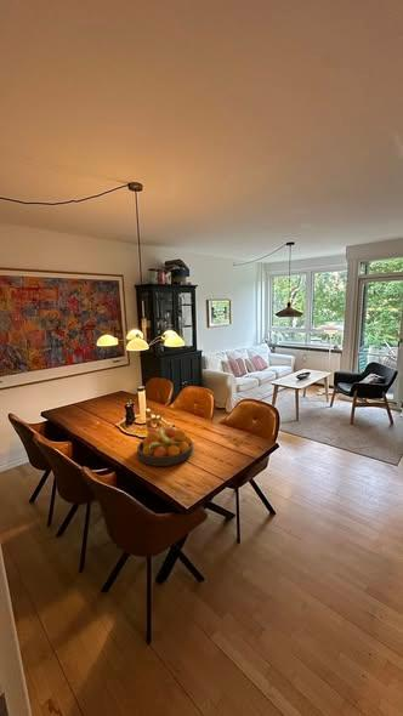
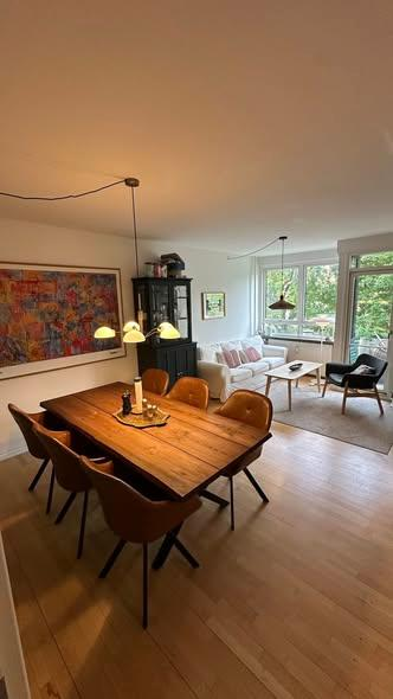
- fruit bowl (165, 441)
